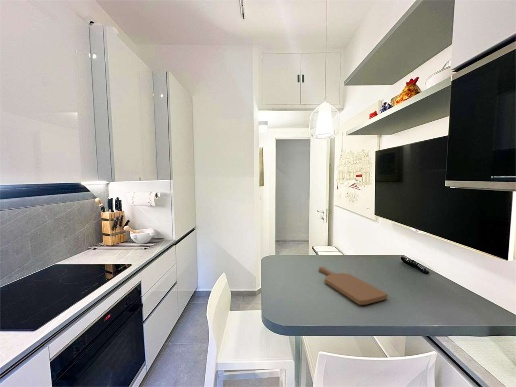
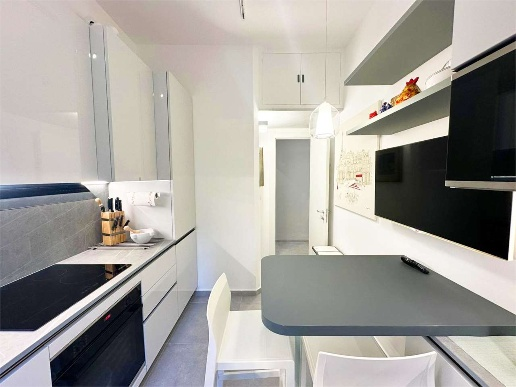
- cutting board (343, 281)
